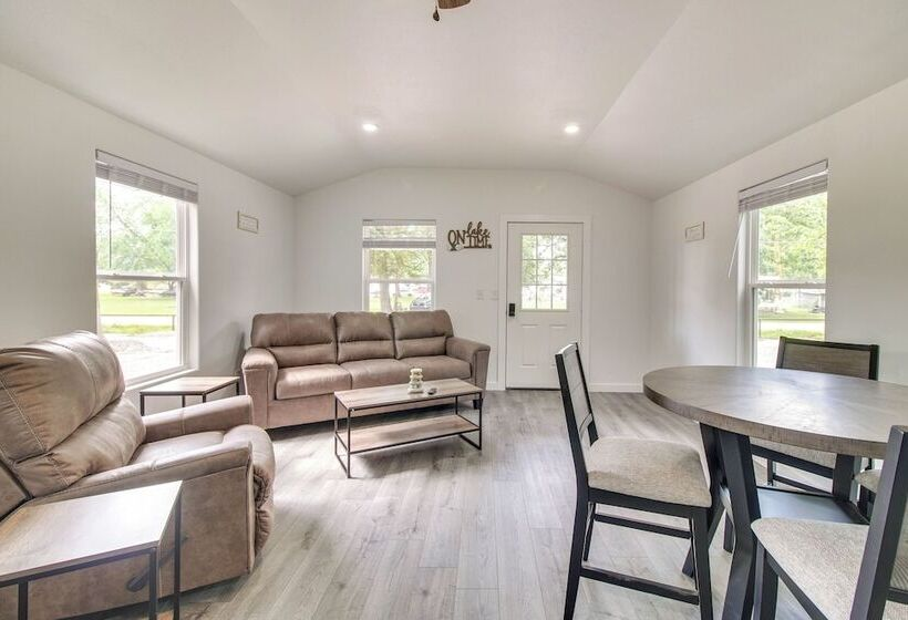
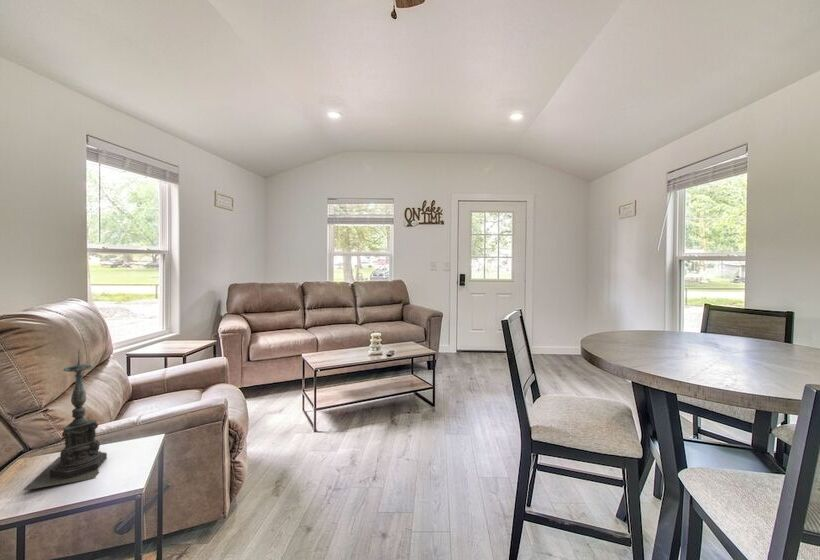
+ candle holder (77, 408)
